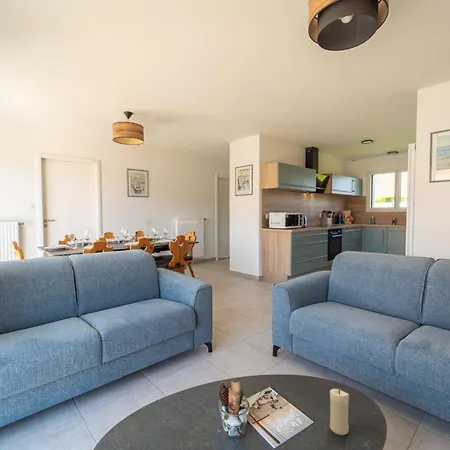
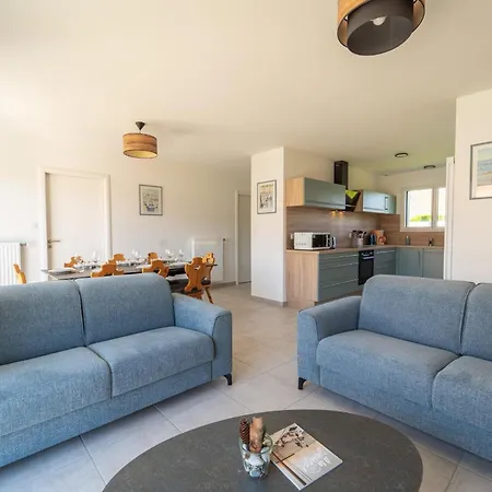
- candle (339, 408)
